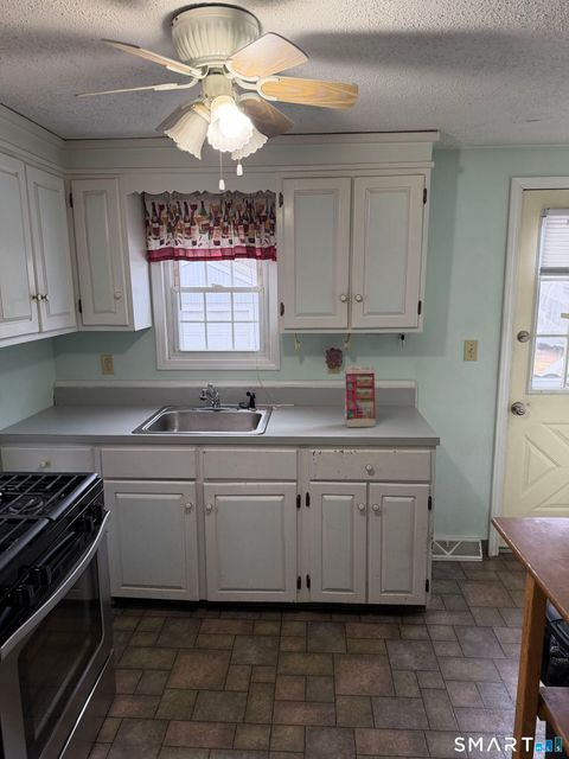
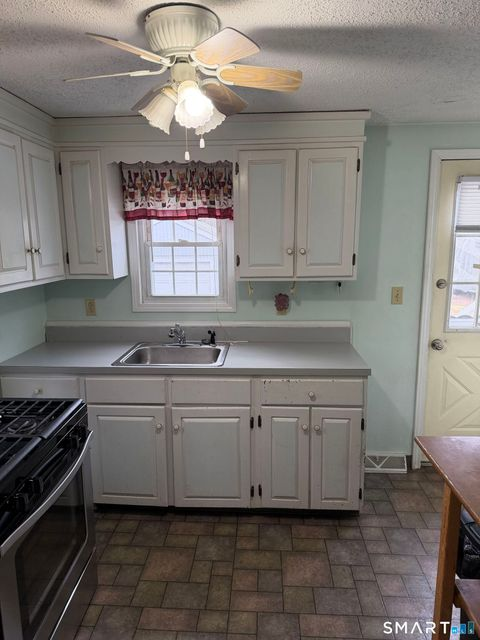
- gift box (359, 395)
